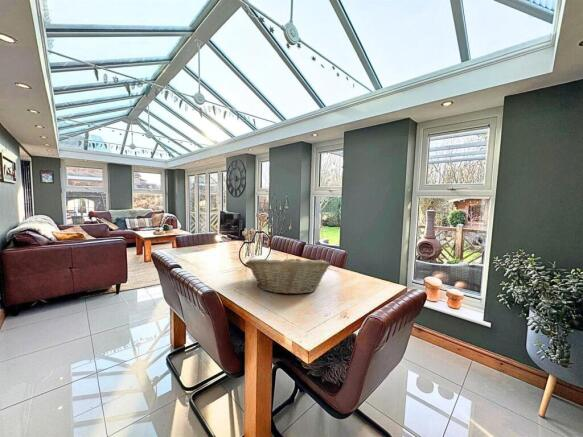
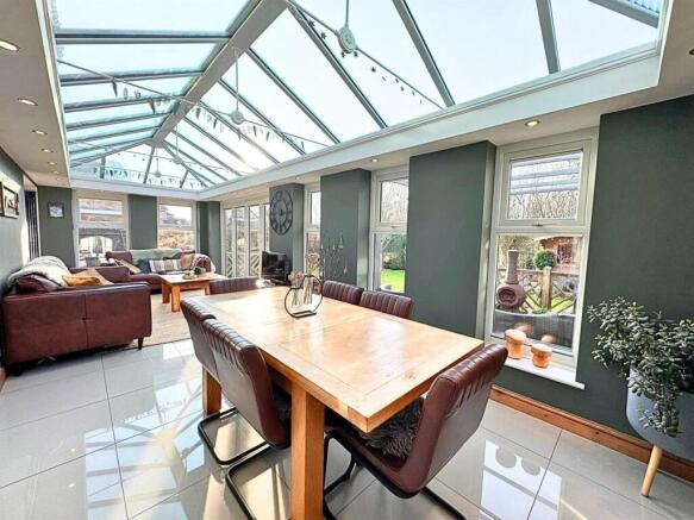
- fruit basket (287, 270)
